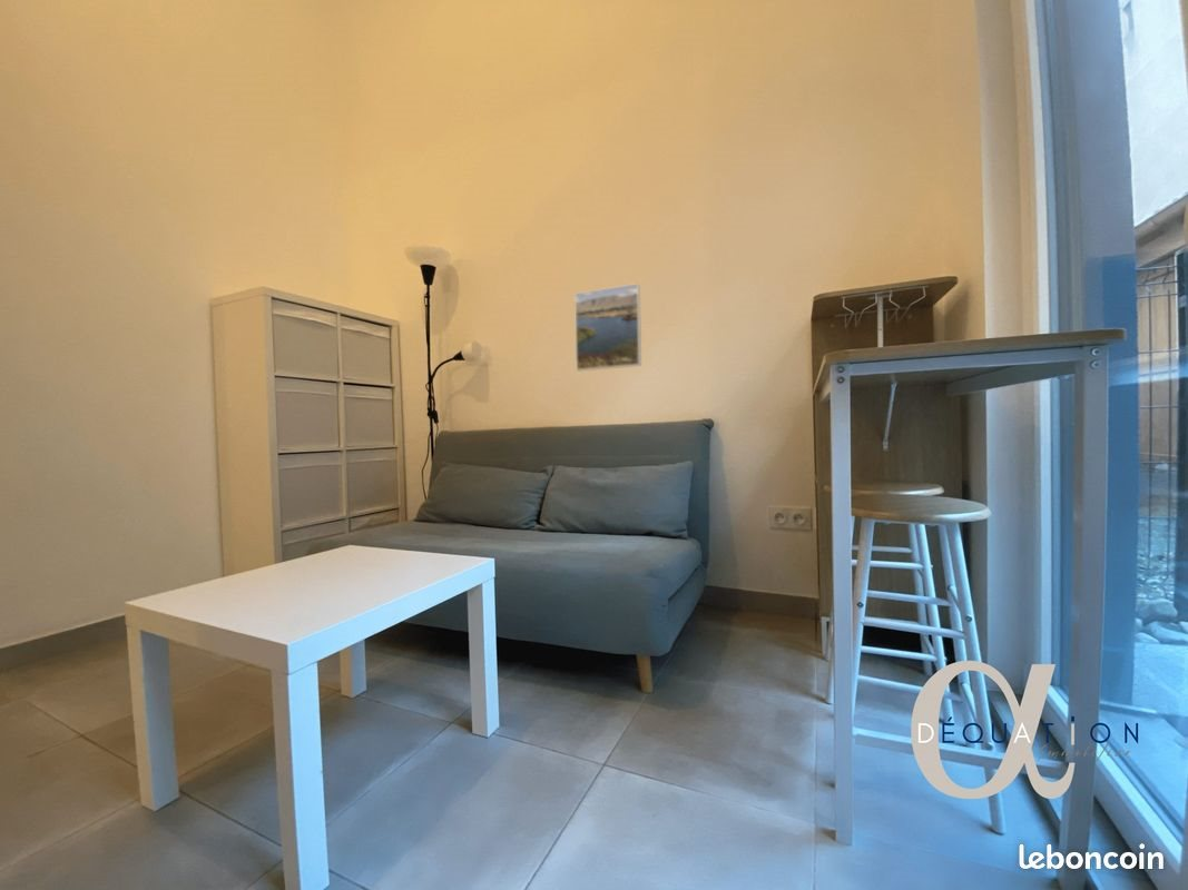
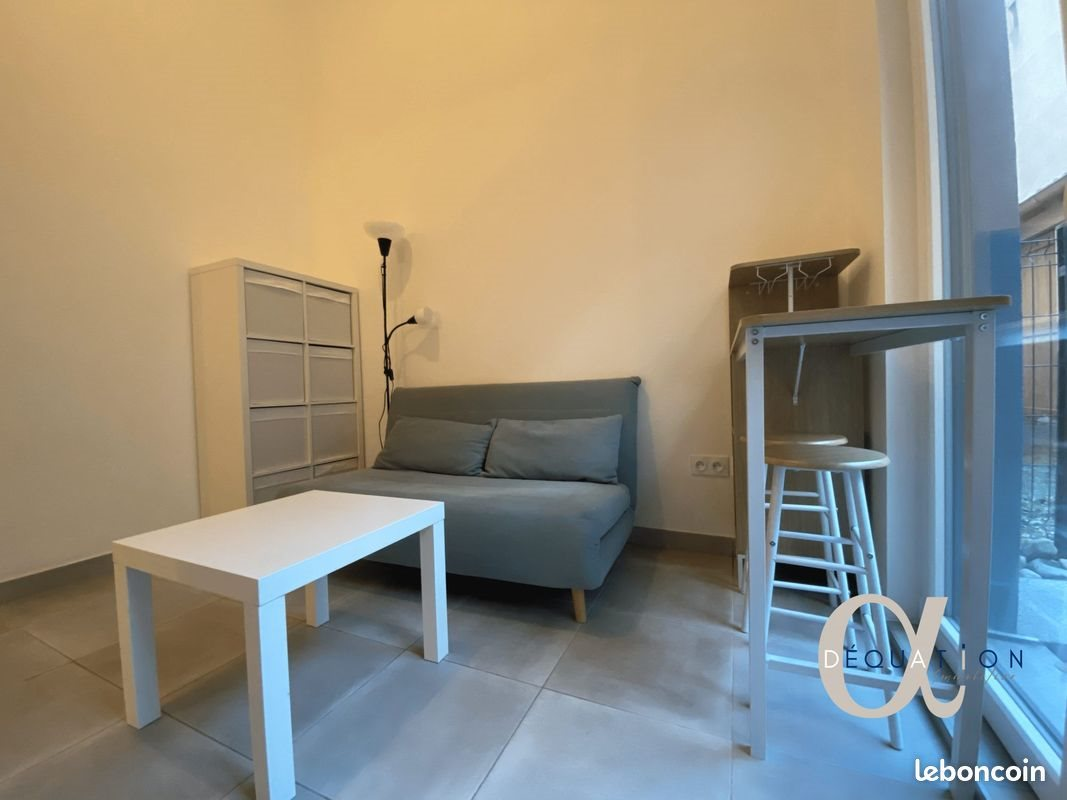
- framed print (607, 328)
